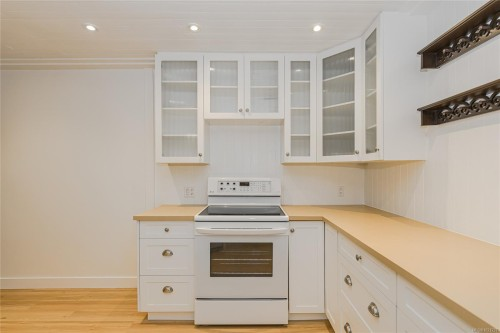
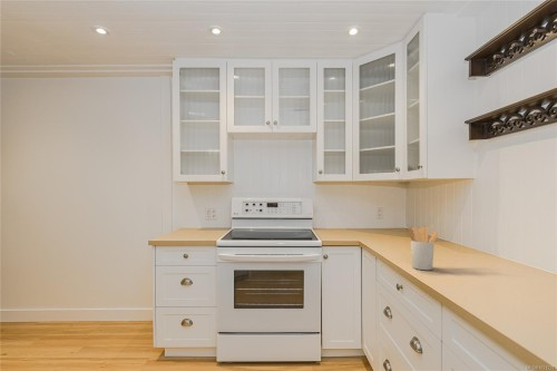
+ utensil holder (421, 246)
